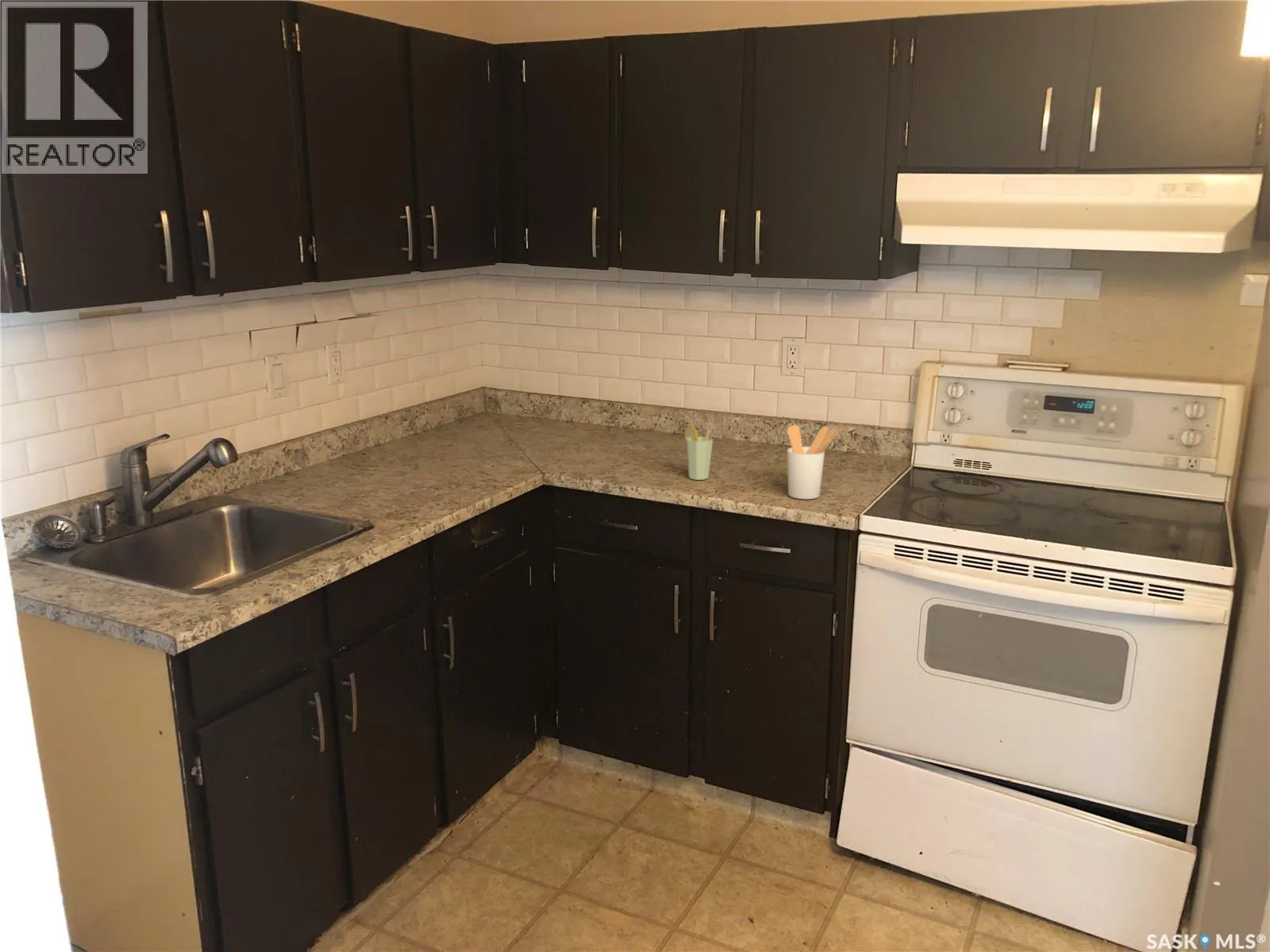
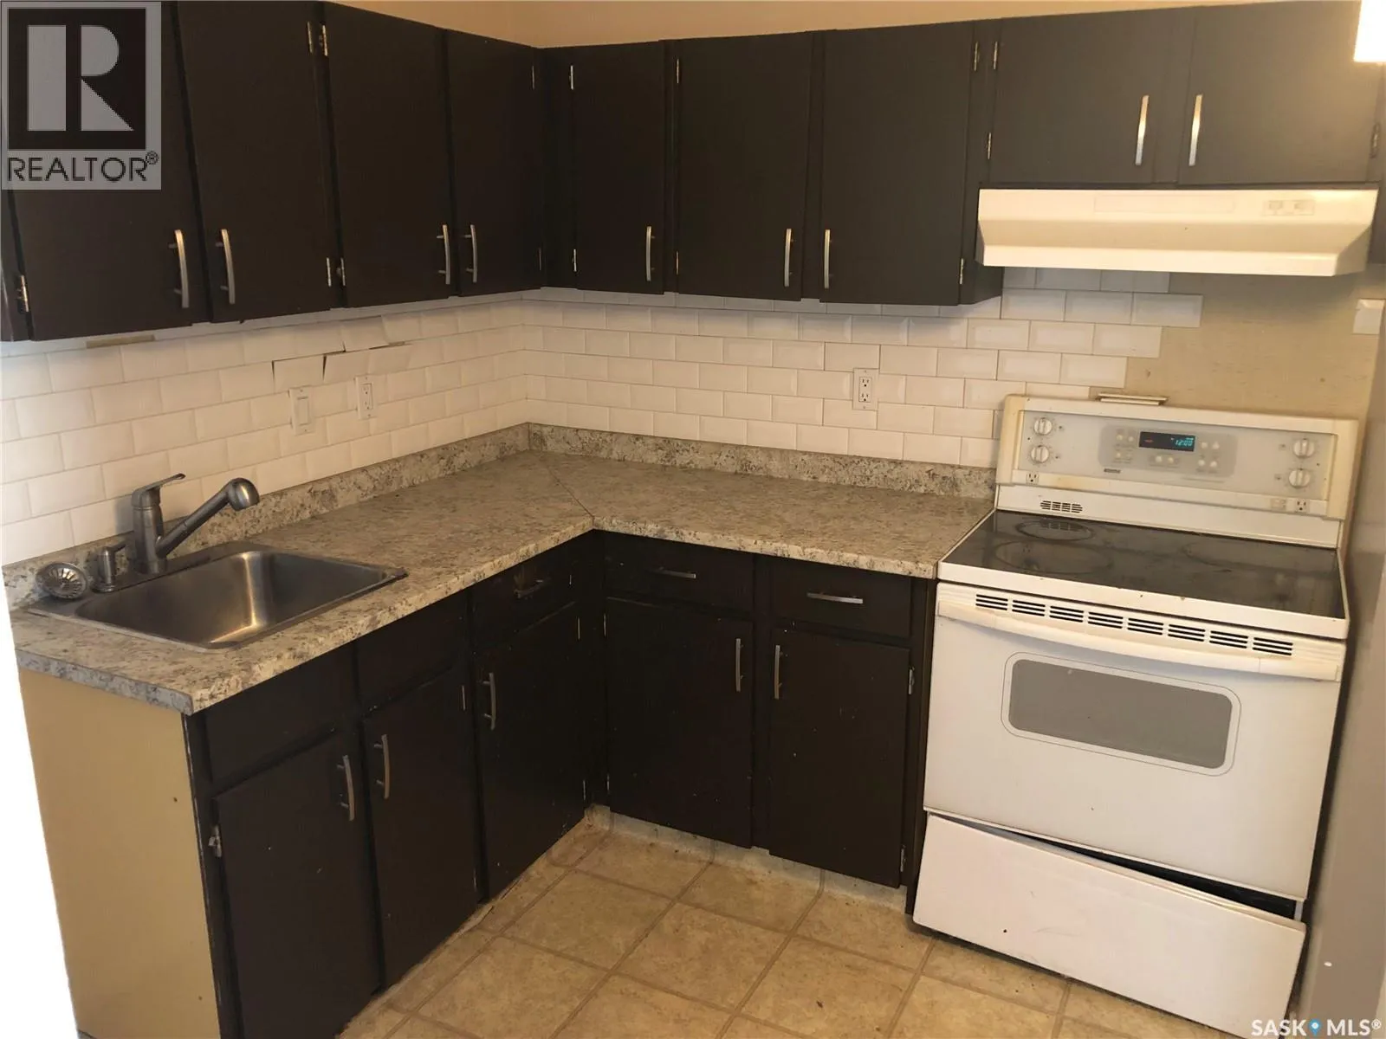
- cup (697, 451)
- utensil holder (812, 460)
